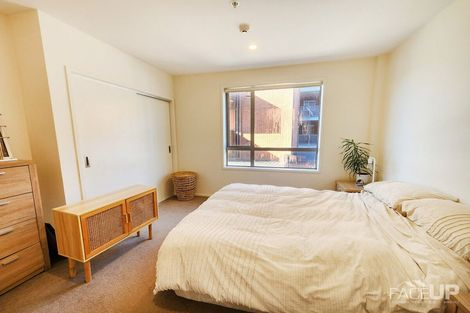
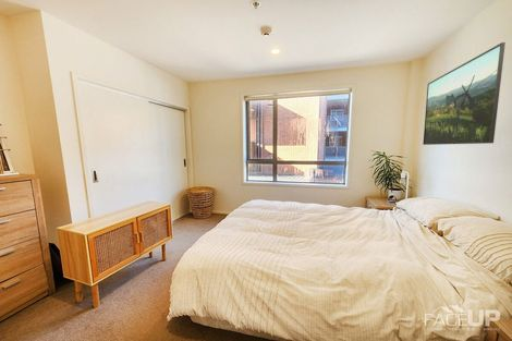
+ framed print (453, 107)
